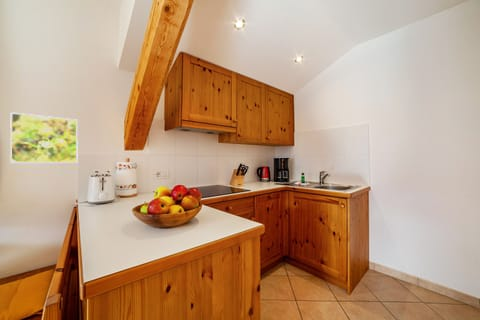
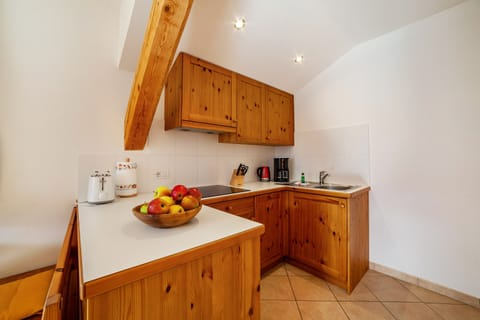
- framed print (46, 139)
